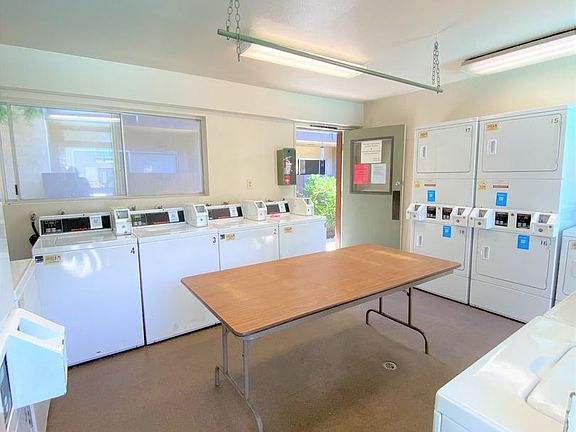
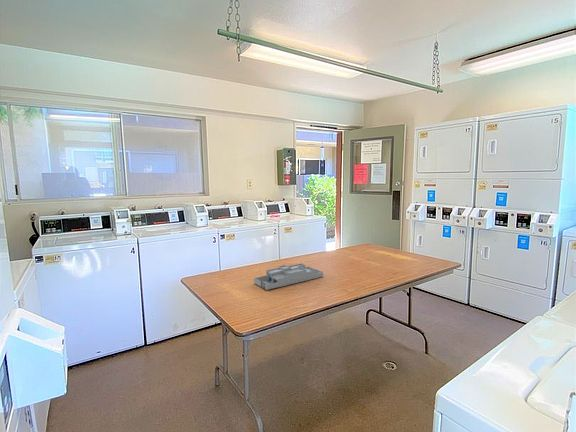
+ desk organizer (289, 273)
